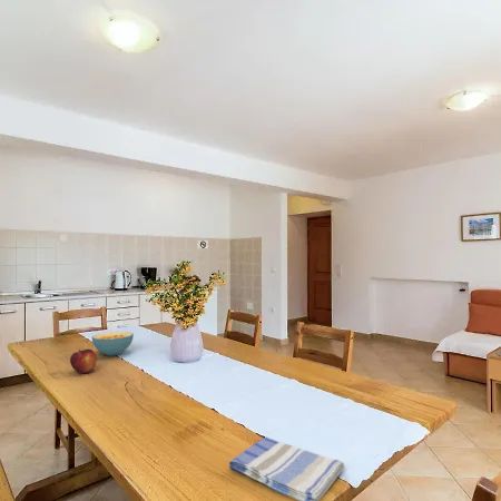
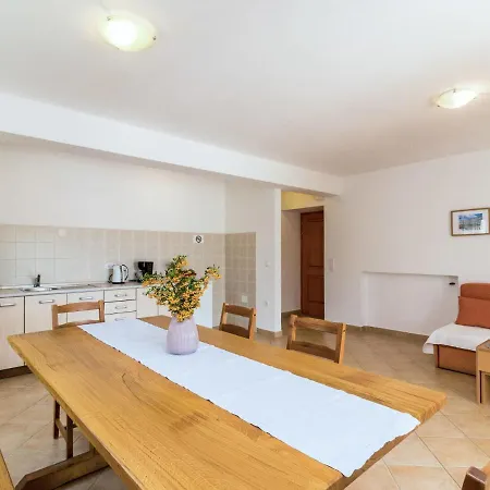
- fruit (84, 360)
- cereal bowl (112, 344)
- dish towel (286, 464)
